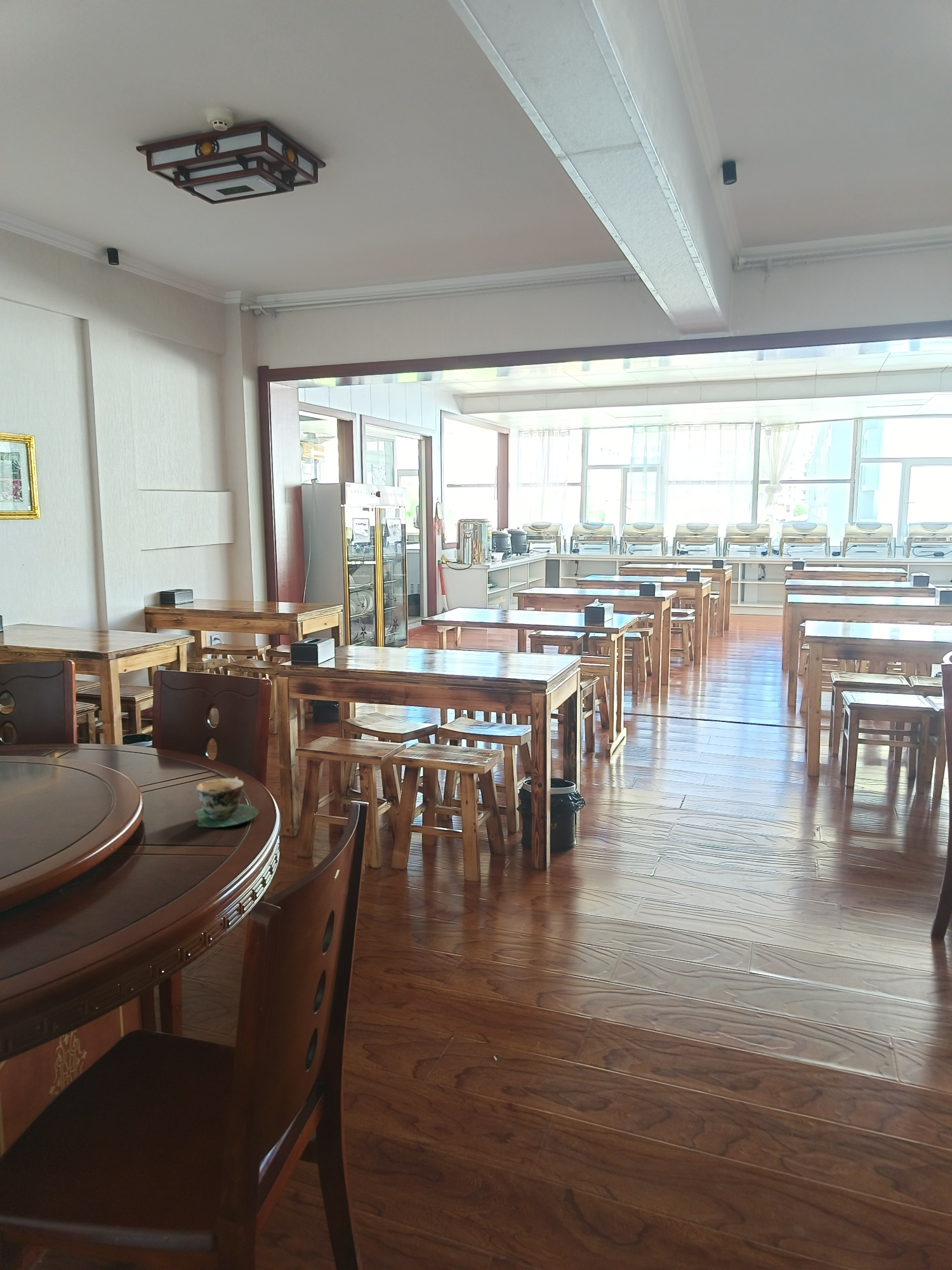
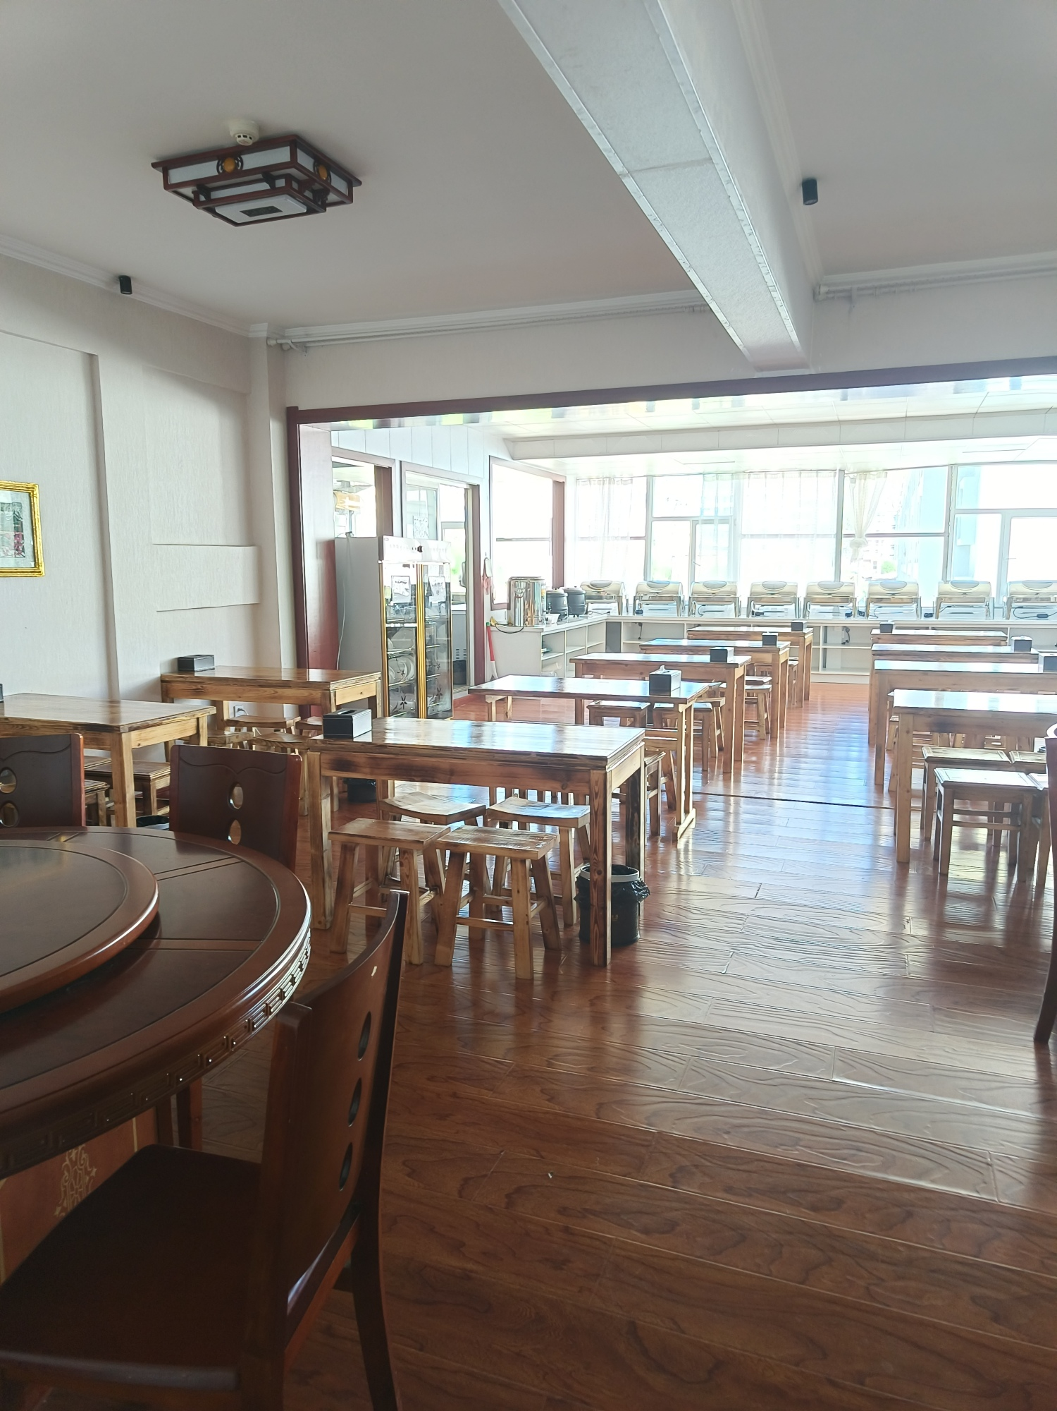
- teacup (221, 799)
